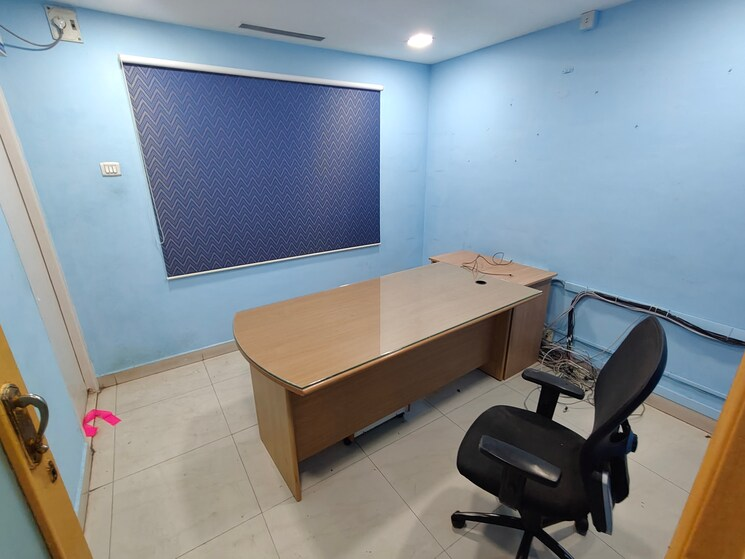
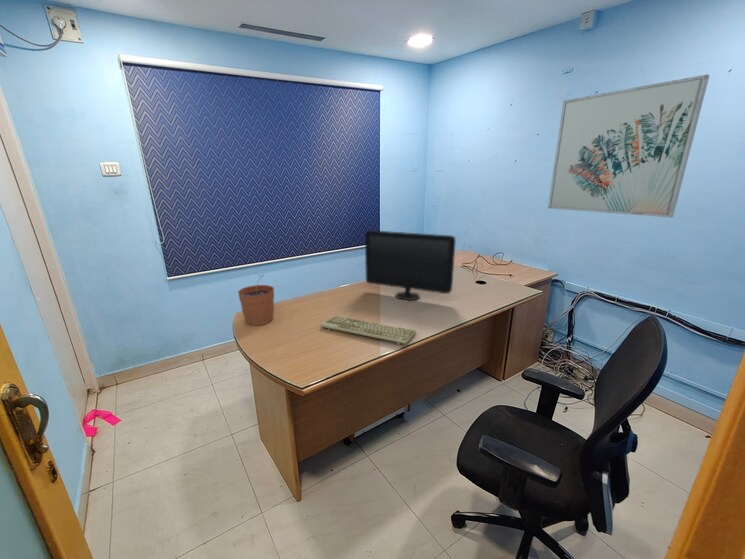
+ computer monitor (408, 265)
+ wall art (613, 154)
+ plant pot (257, 297)
+ keyboard (367, 327)
